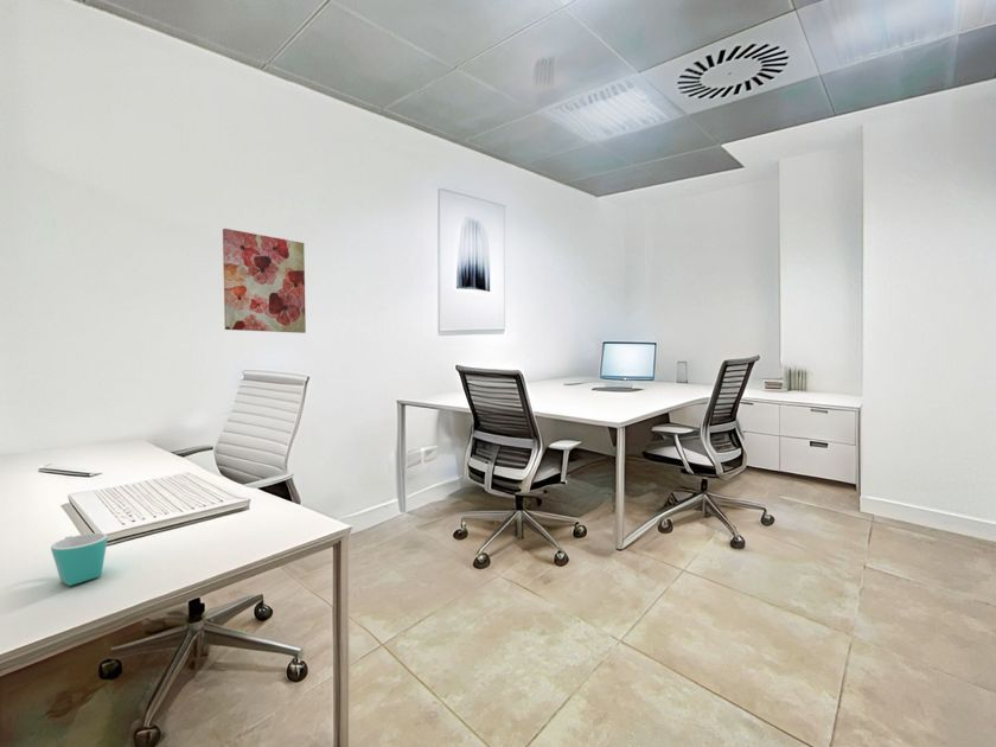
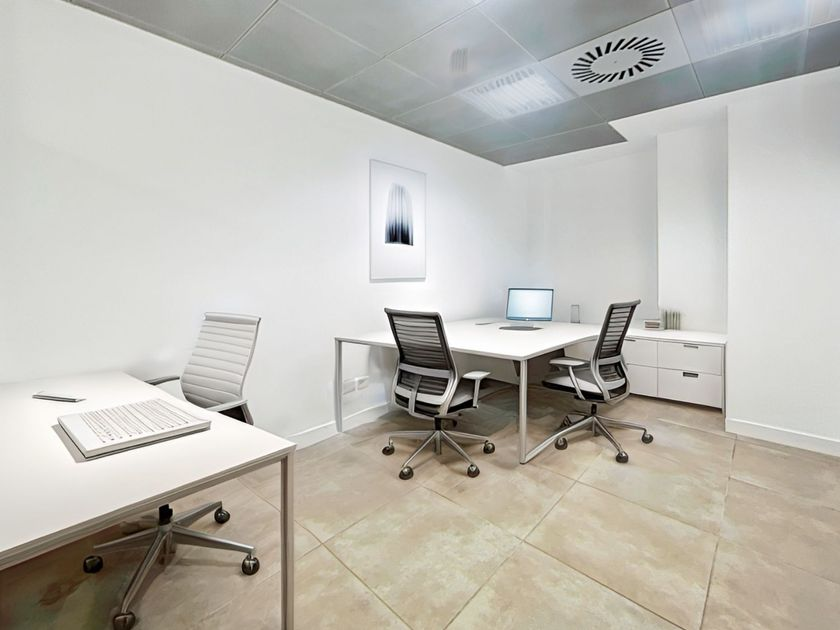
- mug (77, 557)
- wall art (266, 283)
